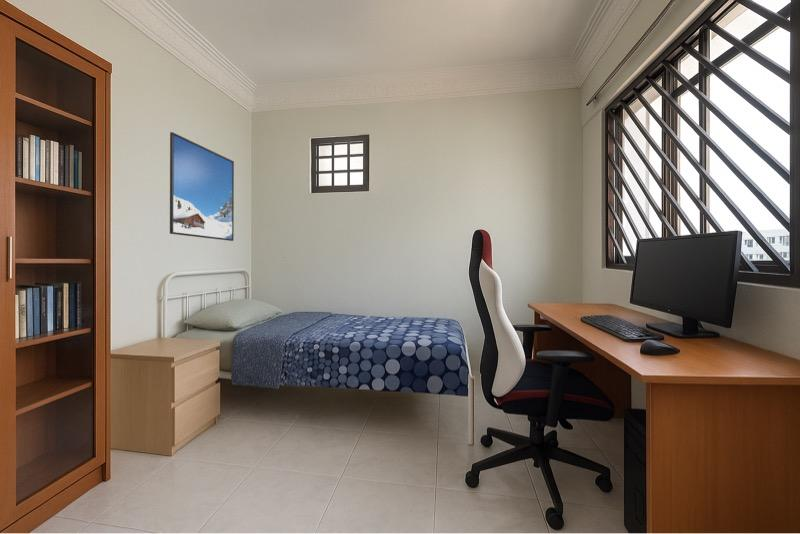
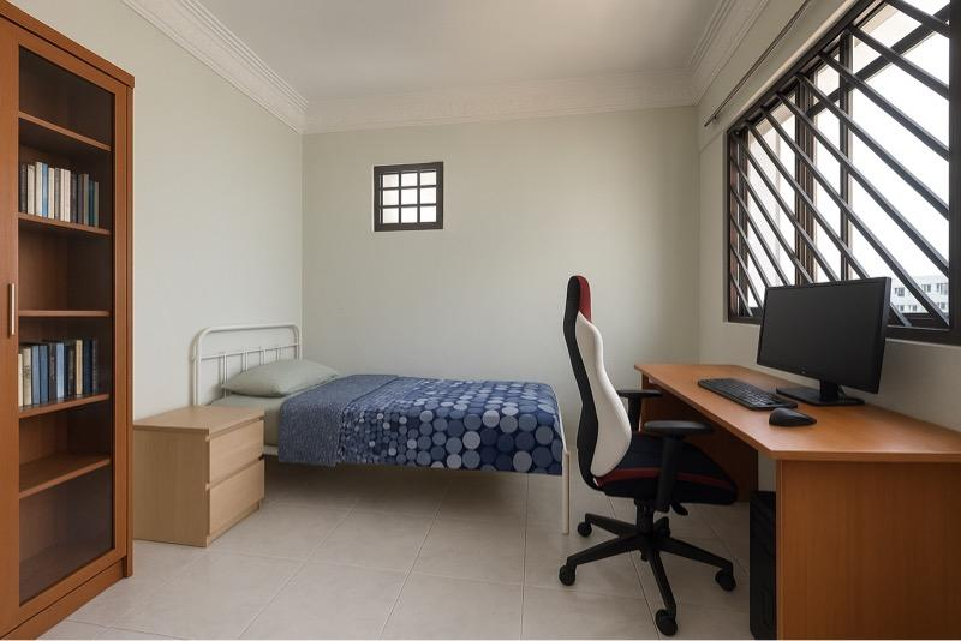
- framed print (205, 193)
